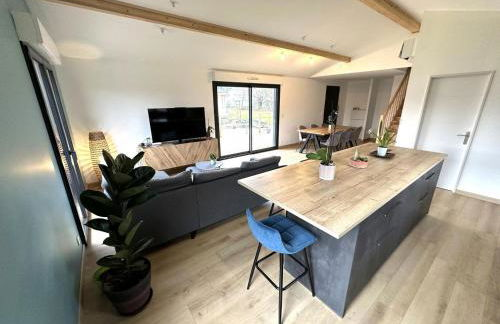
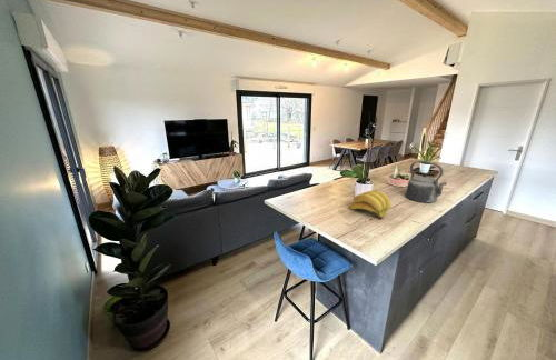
+ banana bunch (368, 201)
+ kettle (426, 181)
